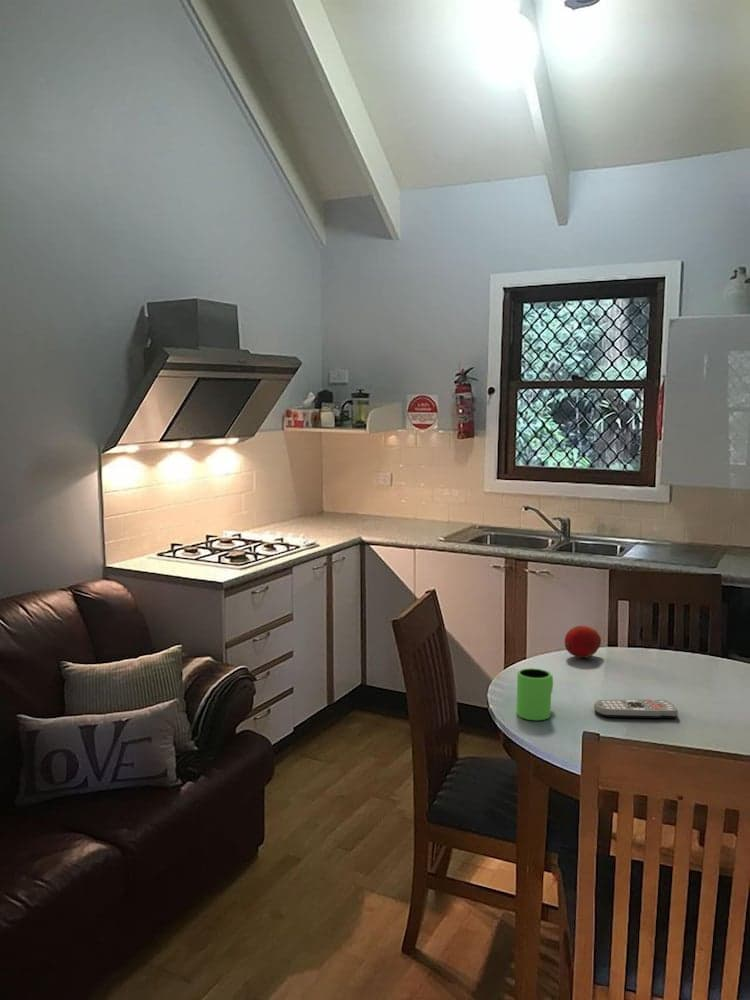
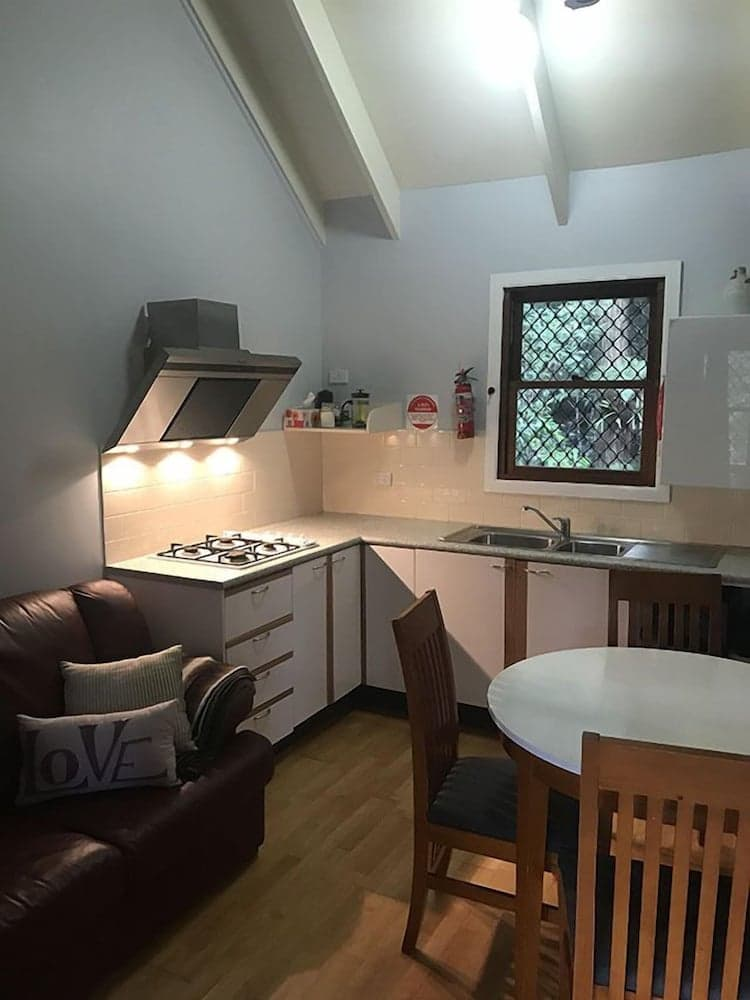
- remote control (634, 708)
- fruit (583, 641)
- mug (538, 691)
